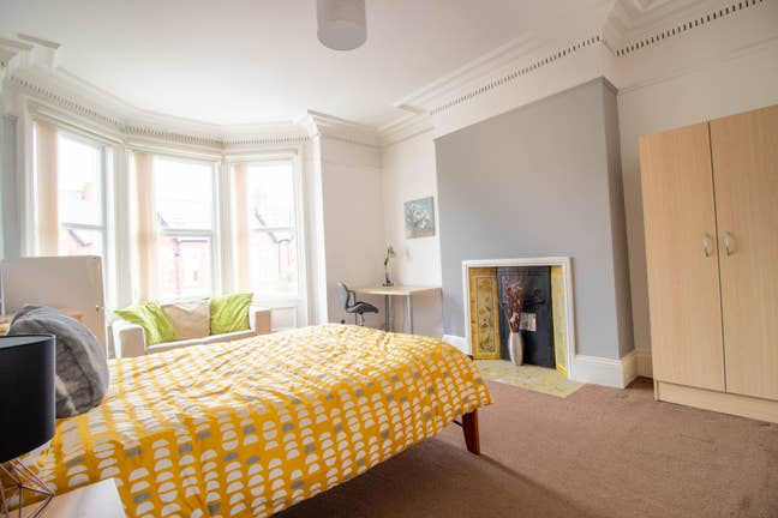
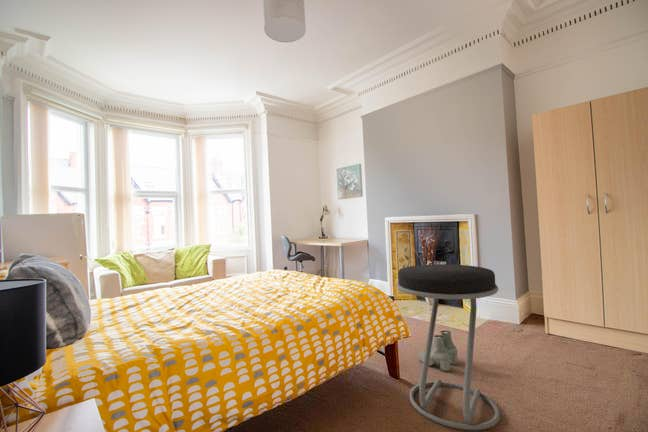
+ stool (433, 333)
+ boots (437, 346)
